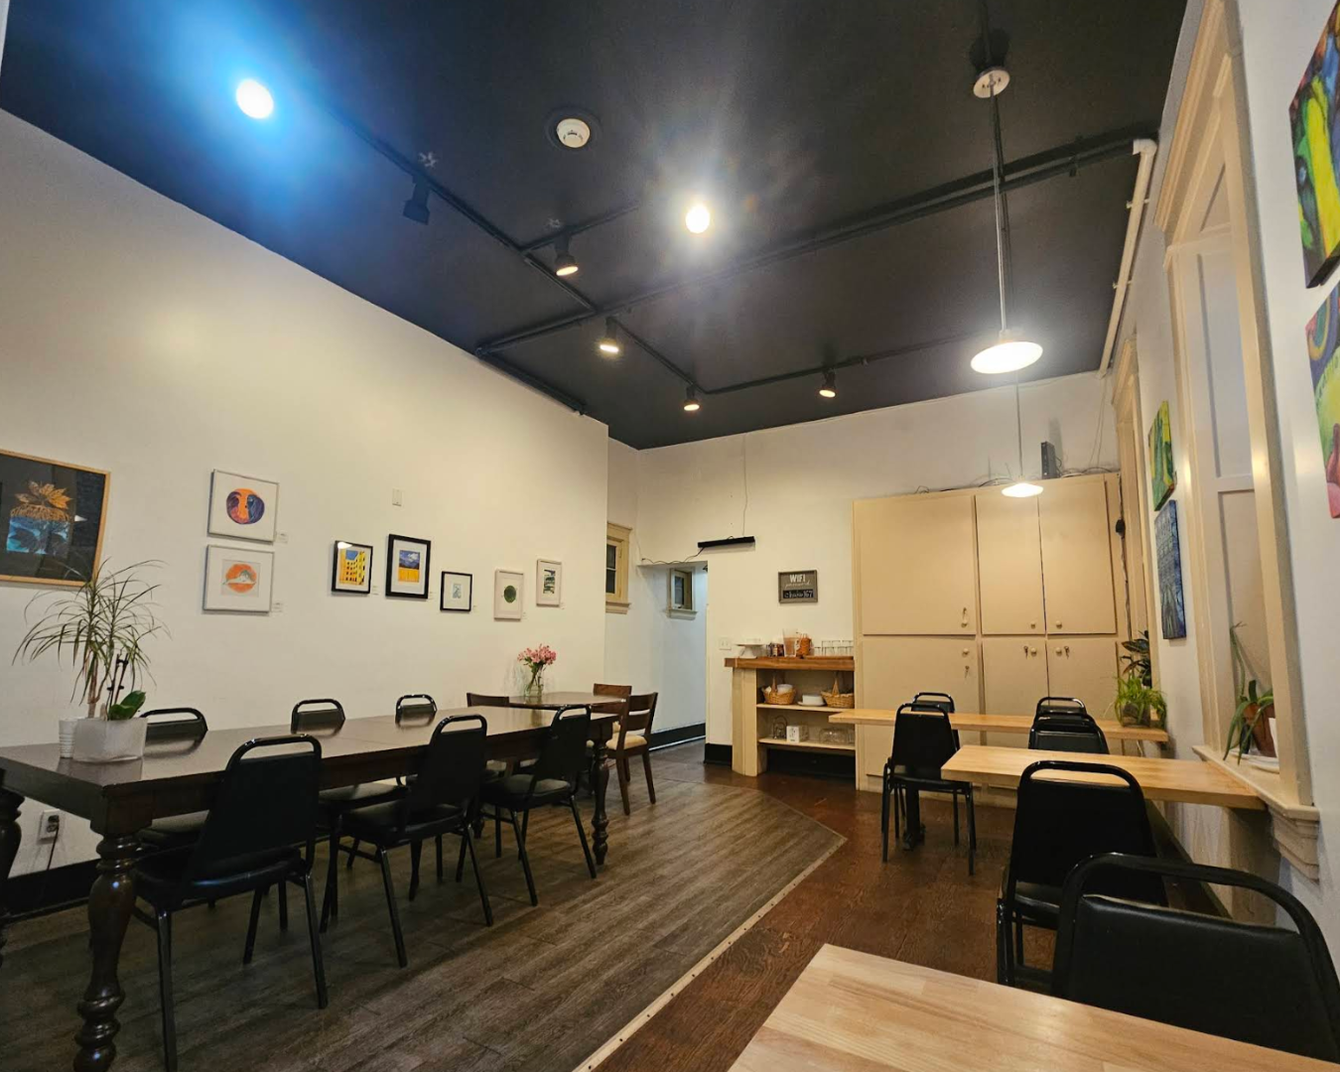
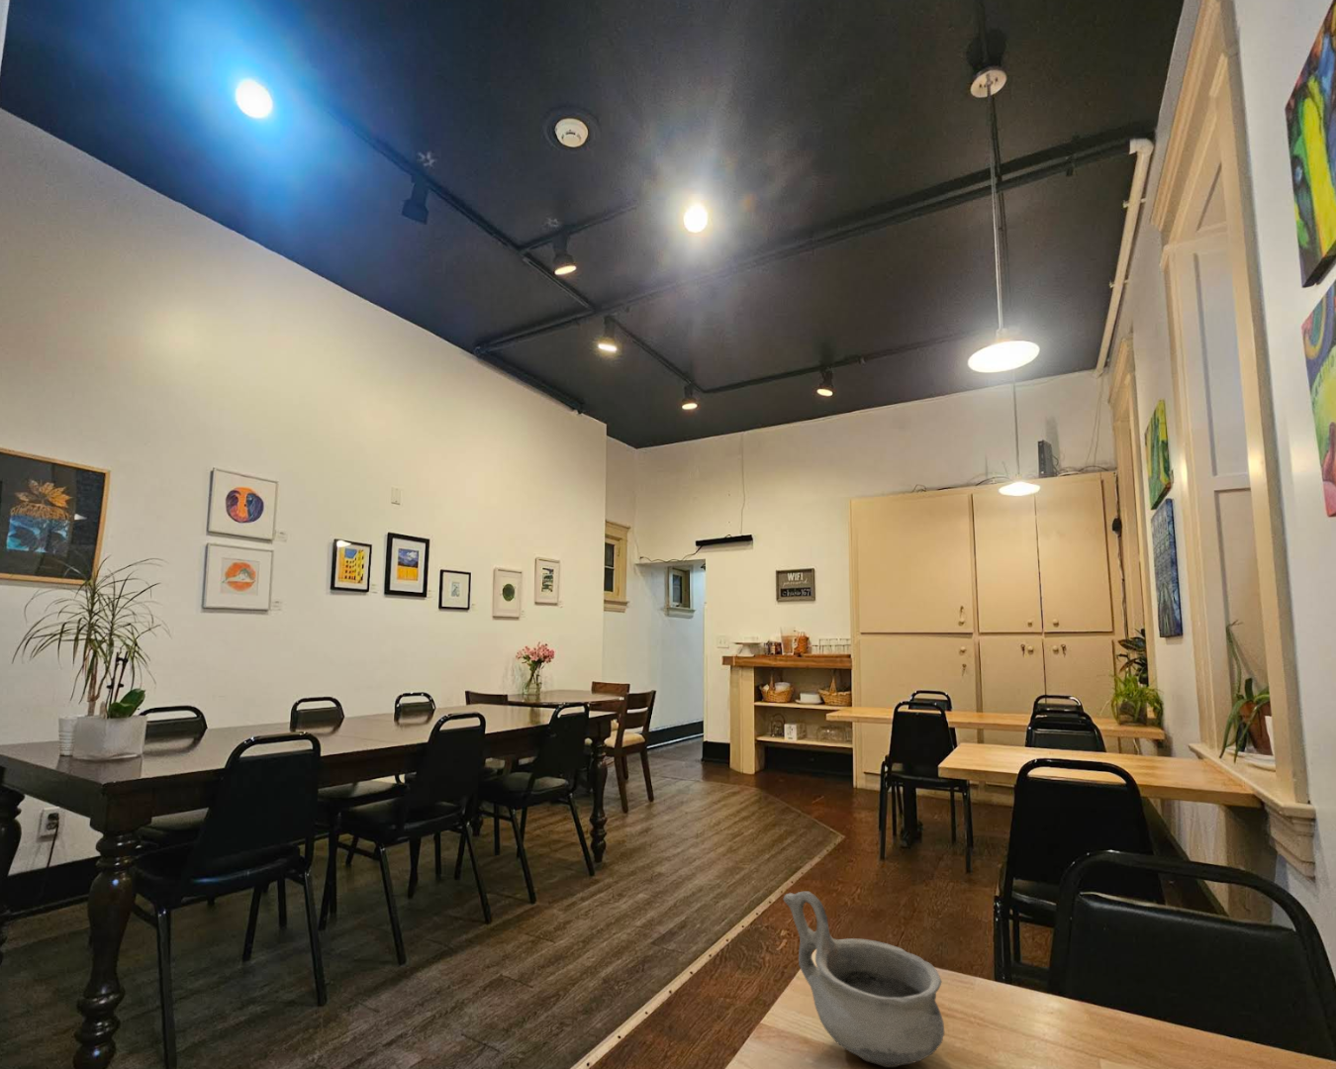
+ bowl (857, 975)
